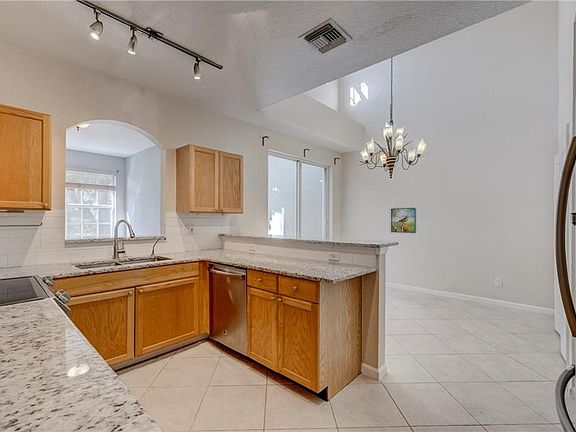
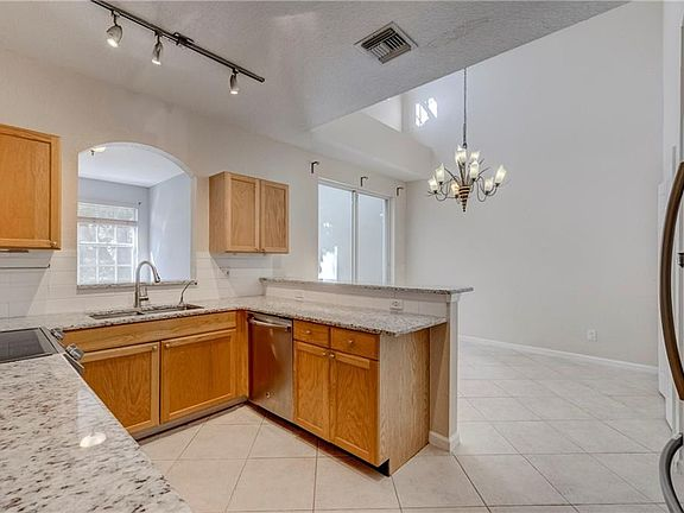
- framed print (403, 220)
